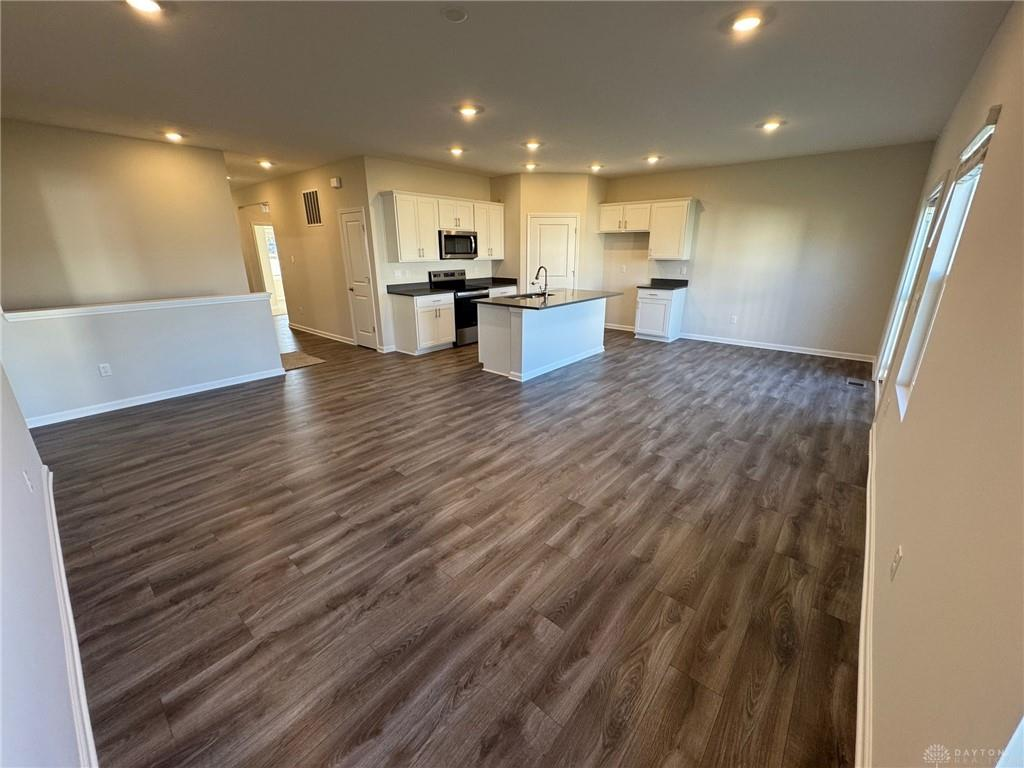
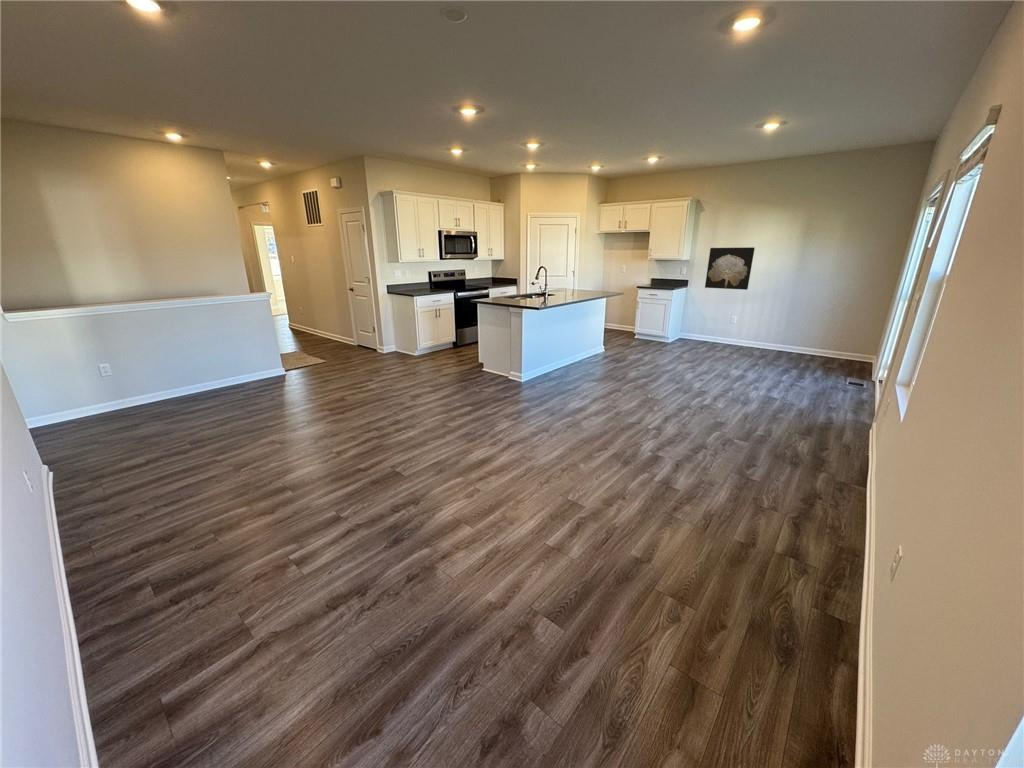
+ wall art (728, 268)
